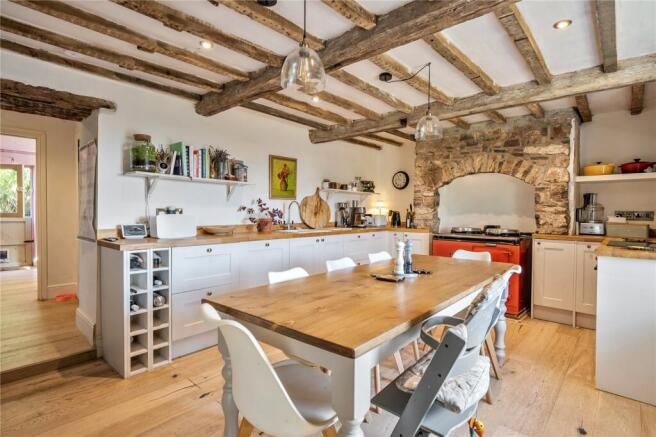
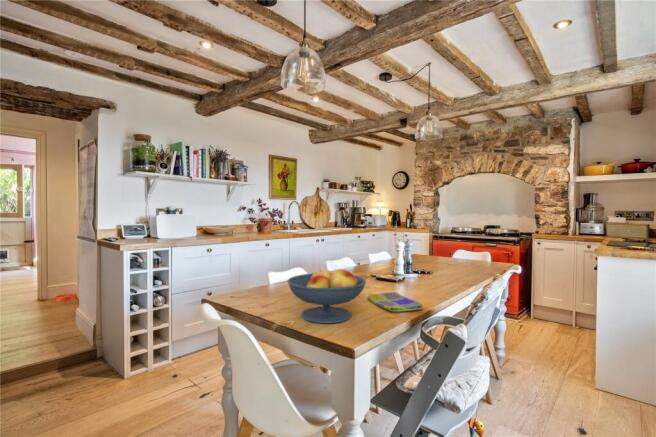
+ fruit bowl (326, 291)
+ dish towel (393, 301)
